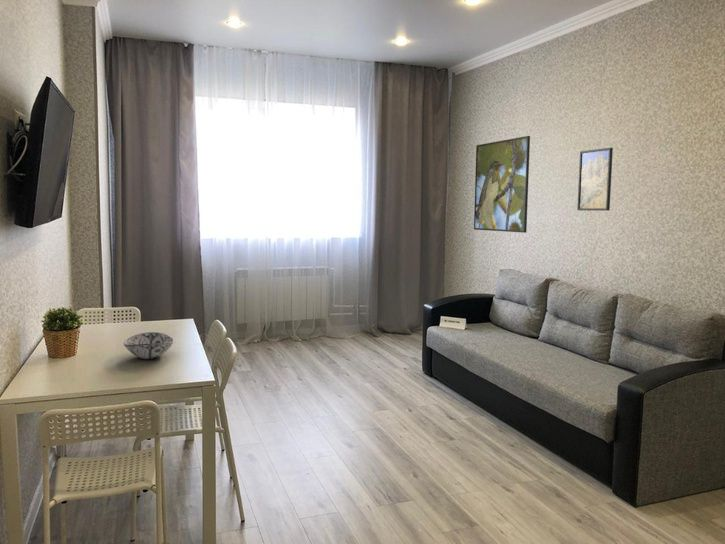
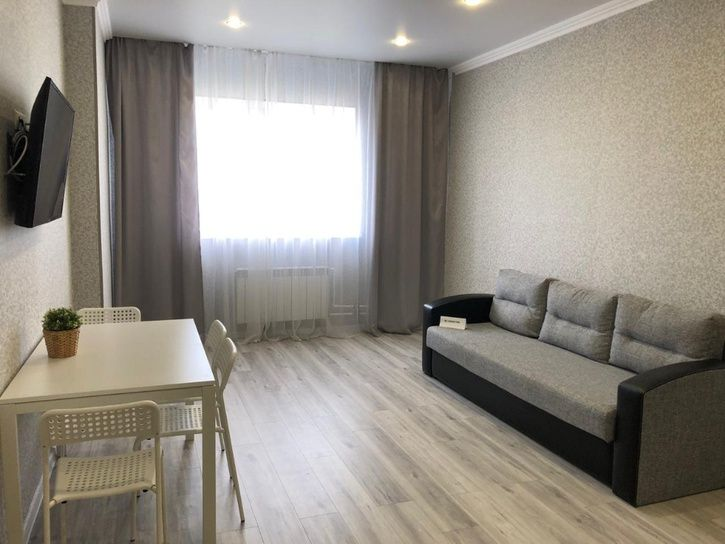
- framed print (594, 180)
- decorative bowl (149, 347)
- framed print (499, 186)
